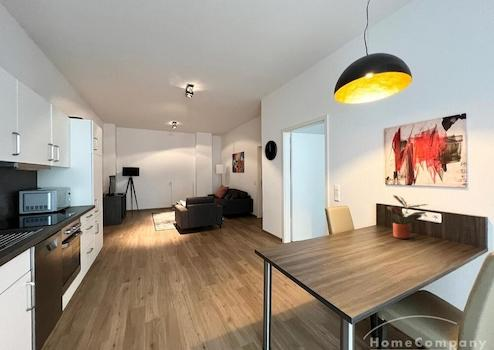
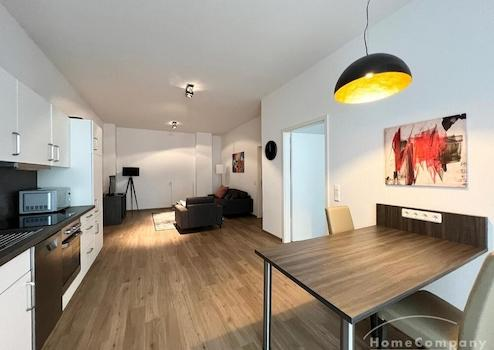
- potted plant (406, 217)
